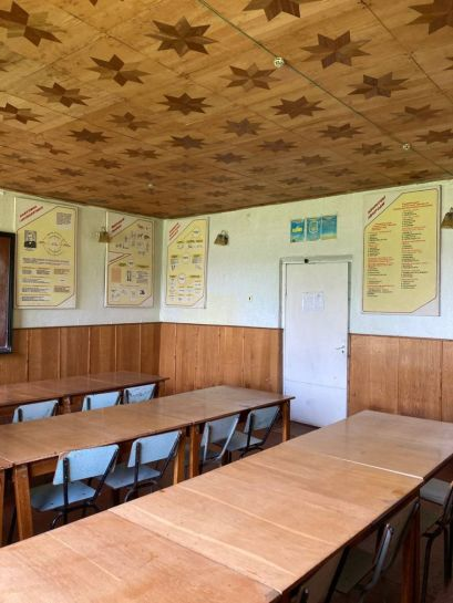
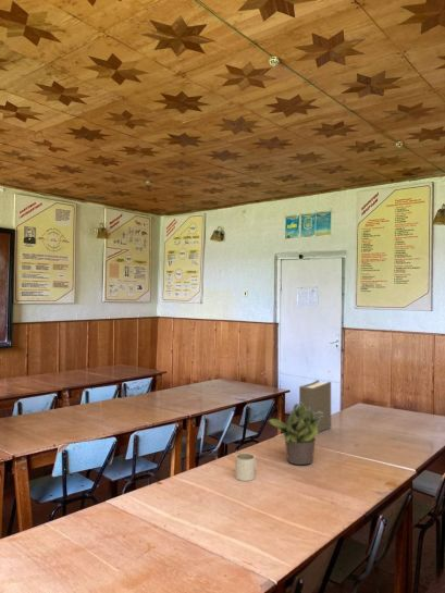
+ mug (247, 465)
+ book (314, 406)
+ potted plant (293, 431)
